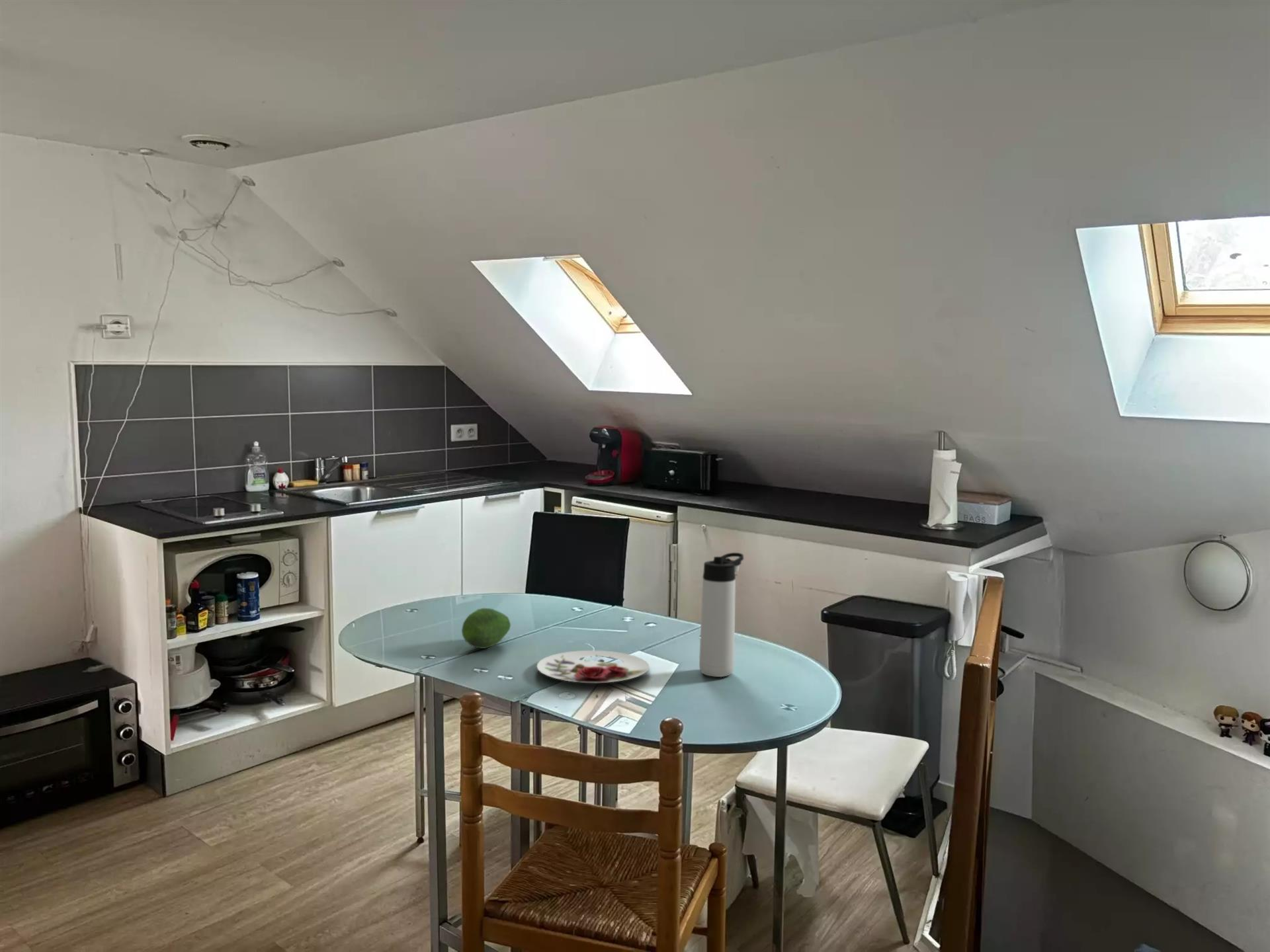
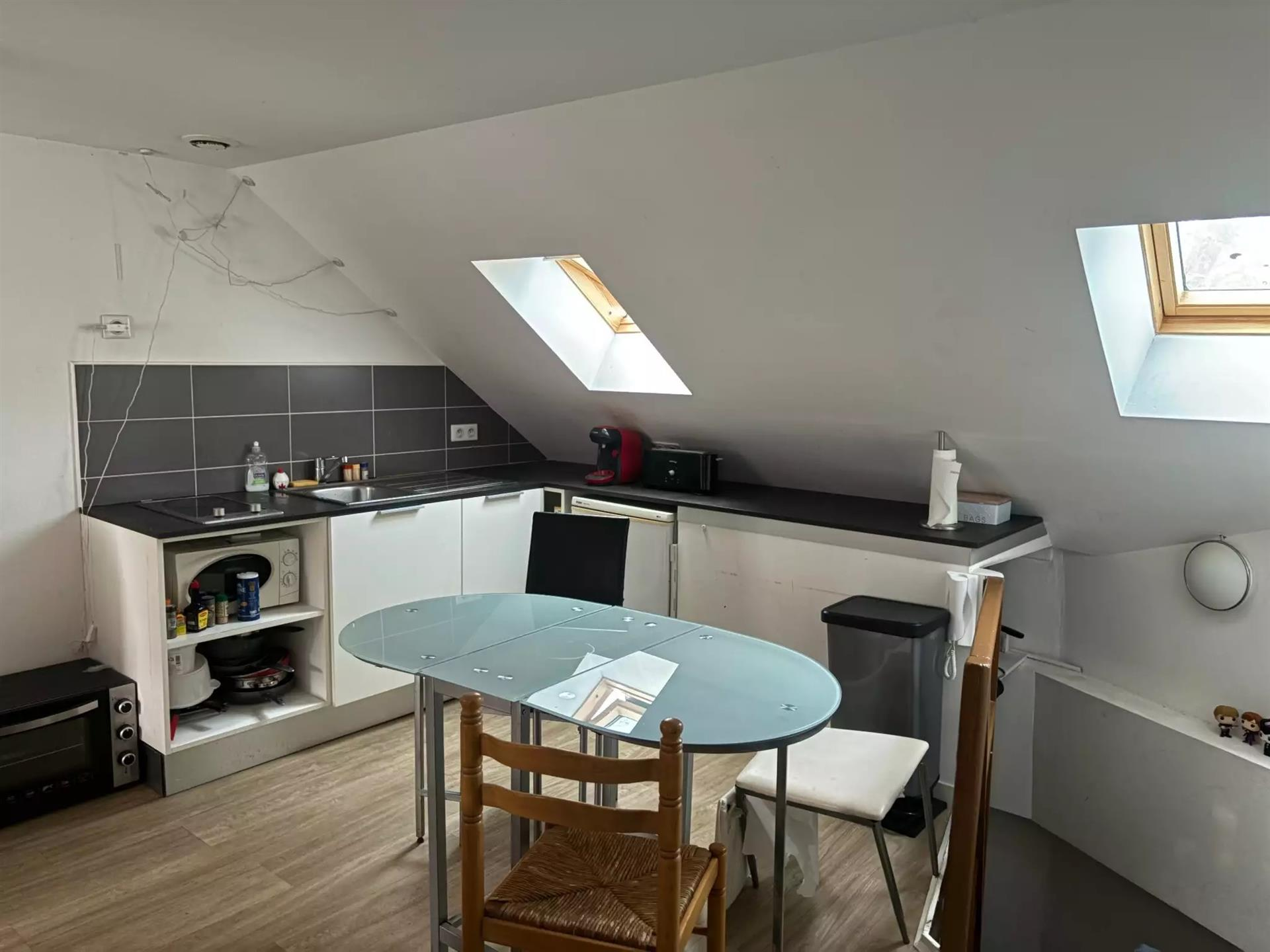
- thermos bottle (722, 614)
- plate (593, 664)
- fruit (487, 627)
